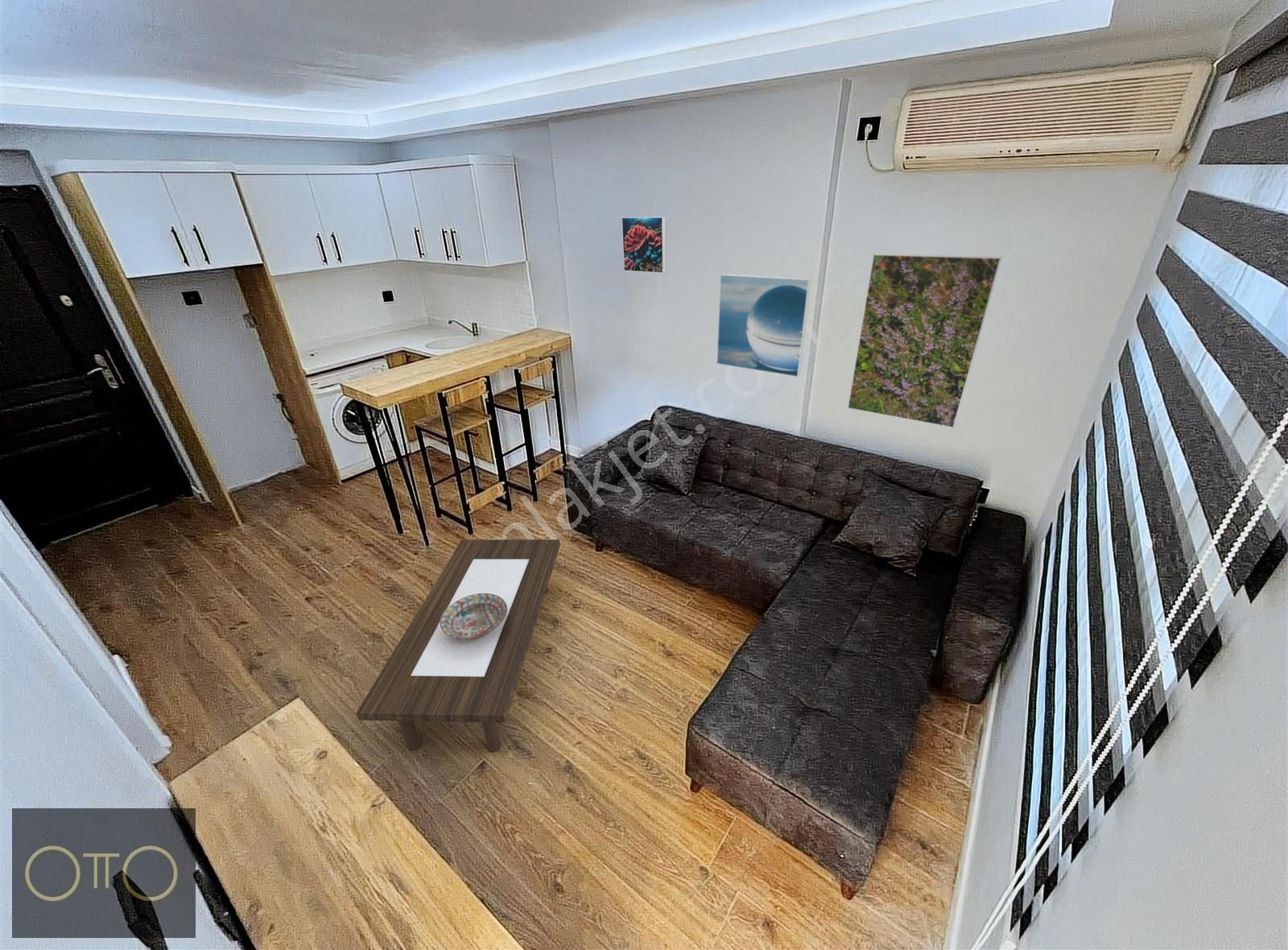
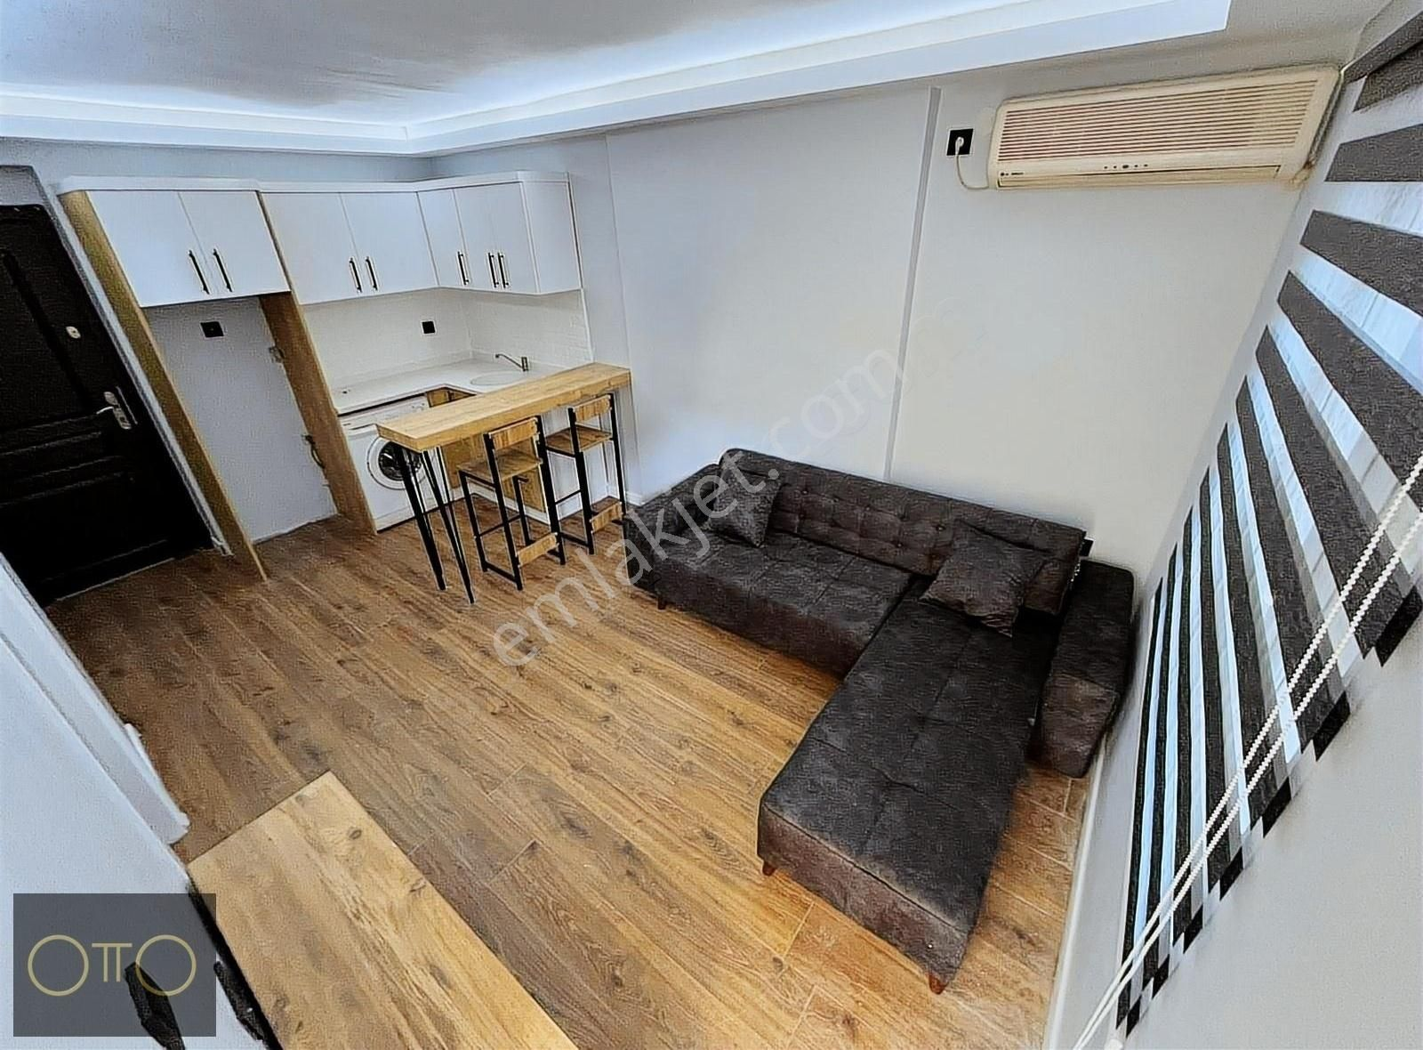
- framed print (643, 245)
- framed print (914, 341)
- decorative bowl (475, 620)
- coffee table (485, 635)
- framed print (760, 324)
